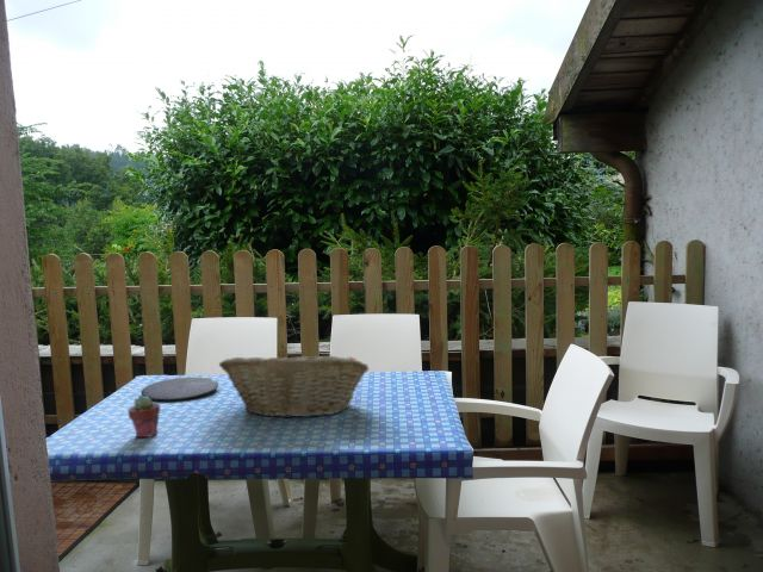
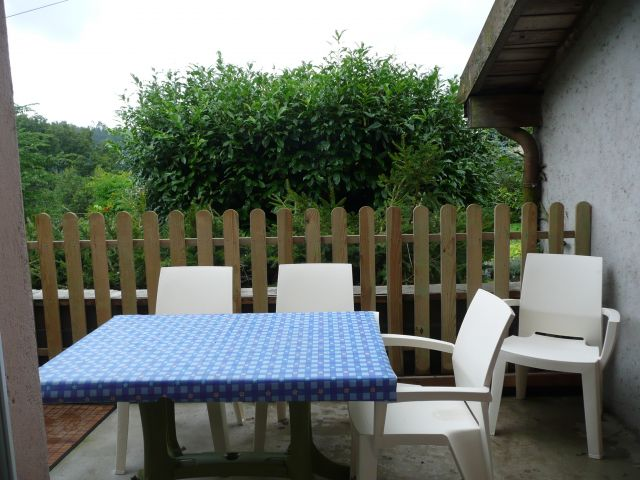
- plate (180, 388)
- potted succulent (144, 415)
- fruit basket (294, 378)
